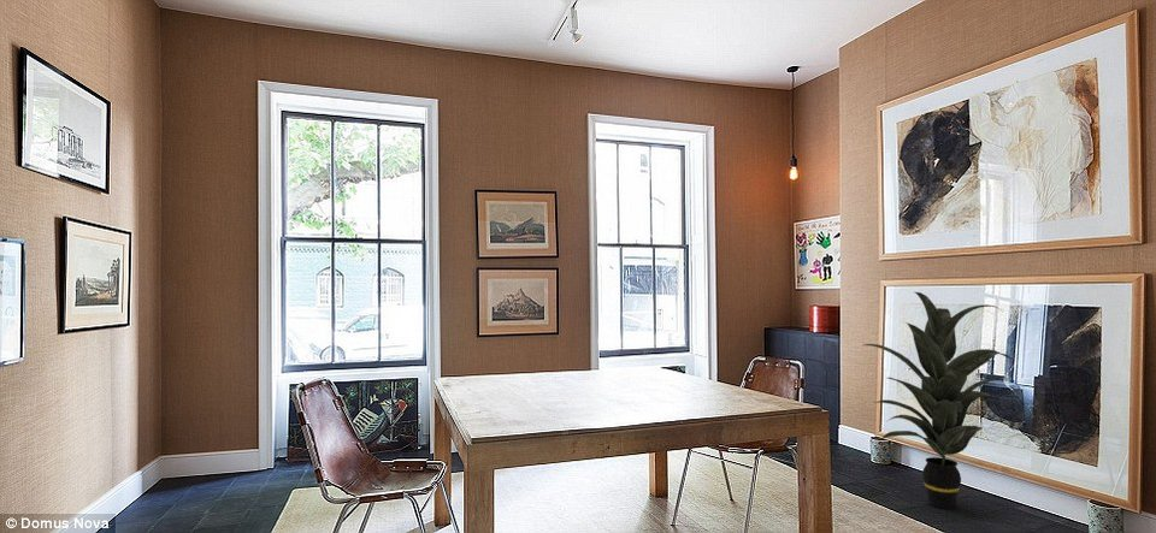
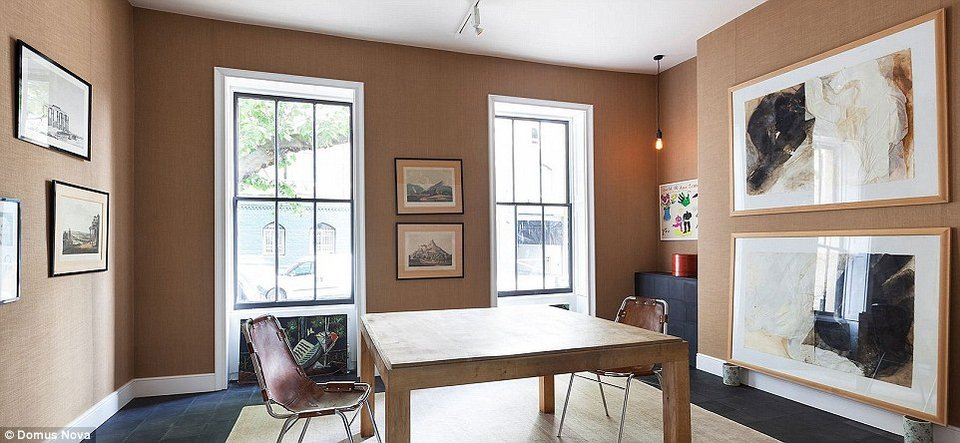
- indoor plant (937, 396)
